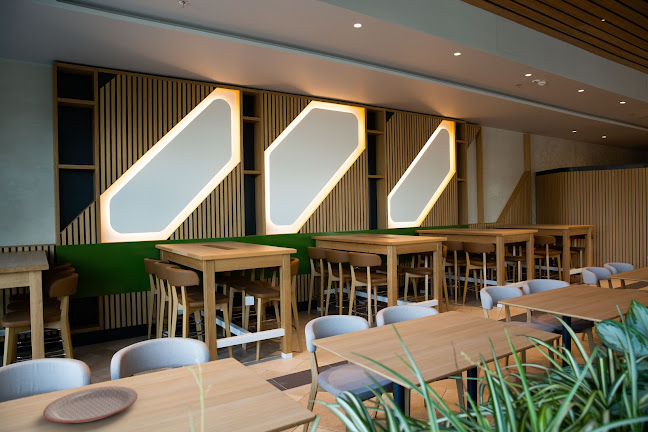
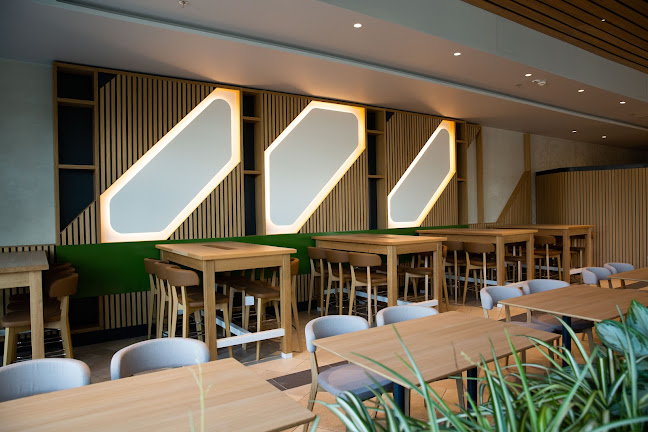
- plate (92, 405)
